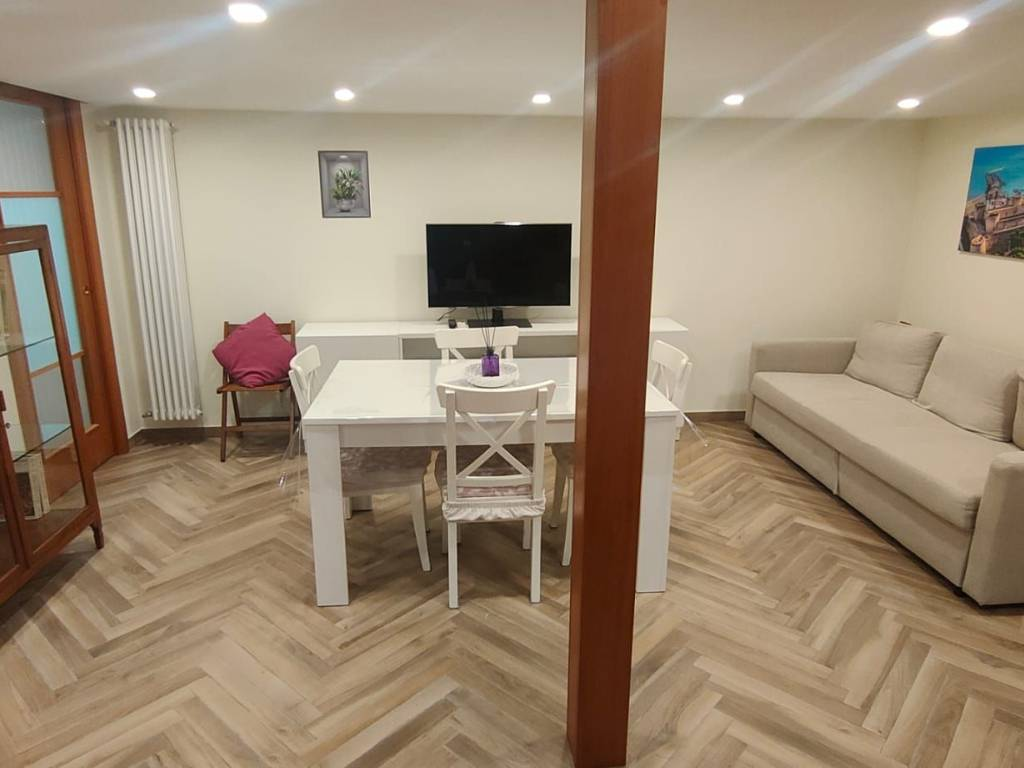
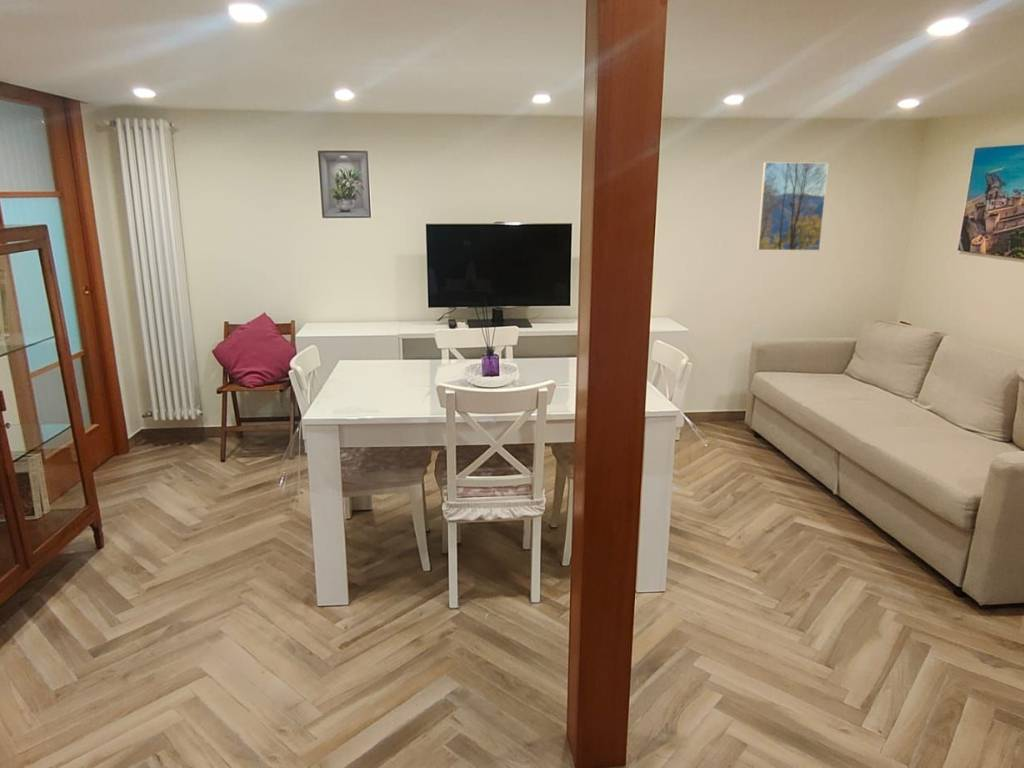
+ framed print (792, 207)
